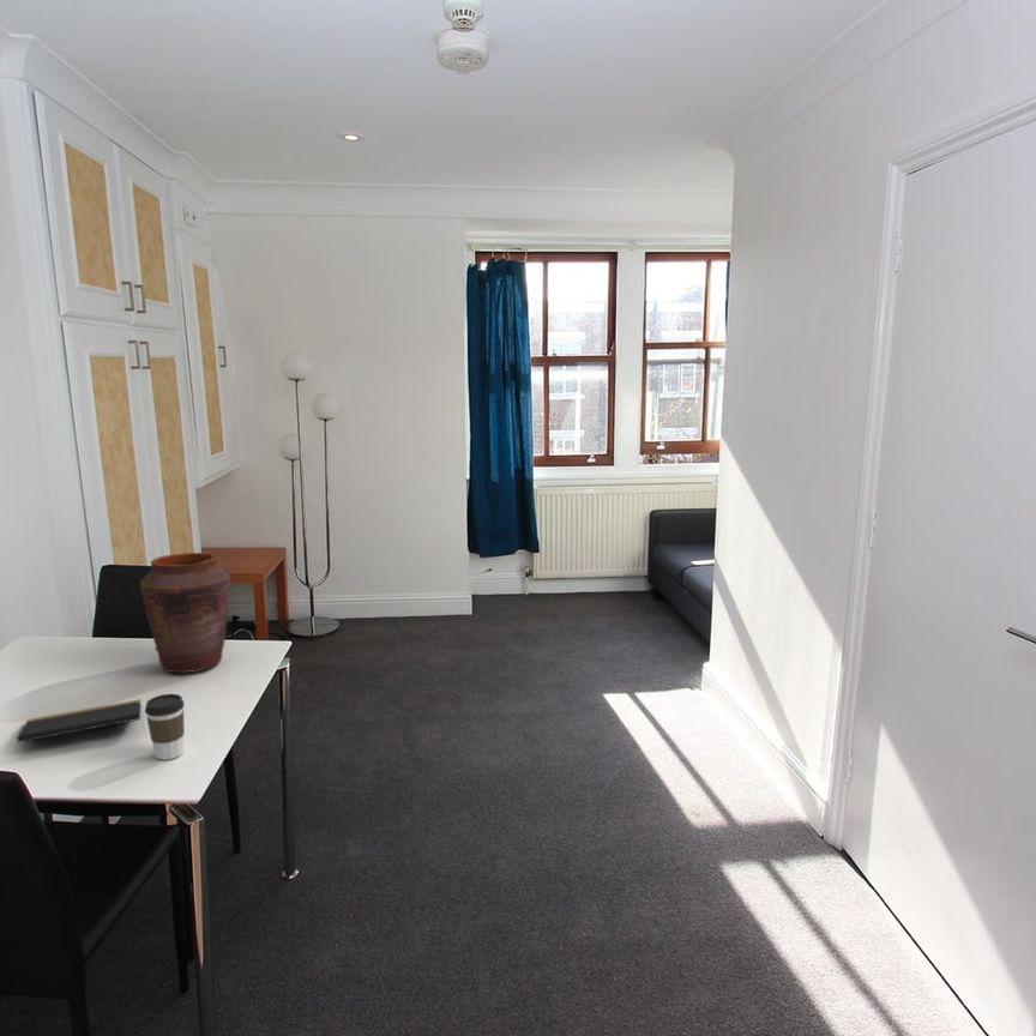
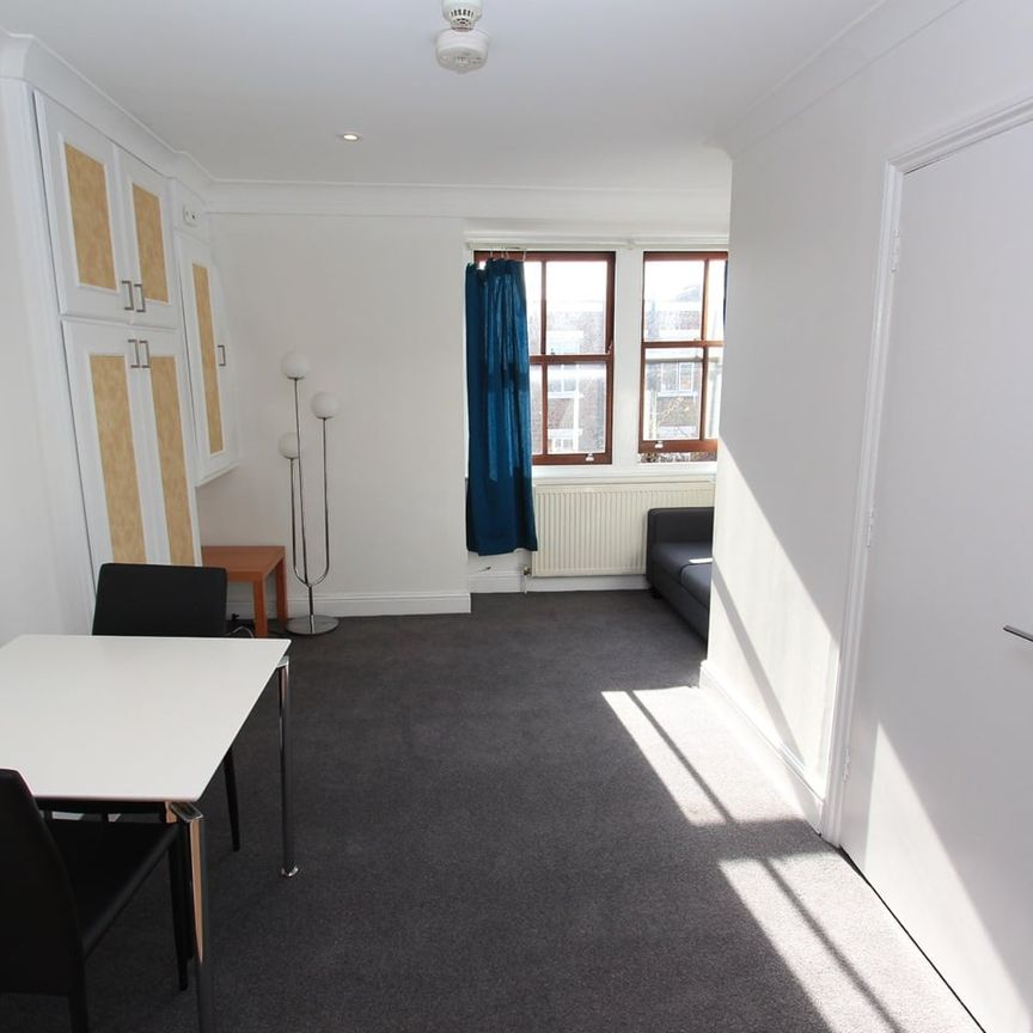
- vase (188, 612)
- coffee cup (167, 727)
- notepad (83, 719)
